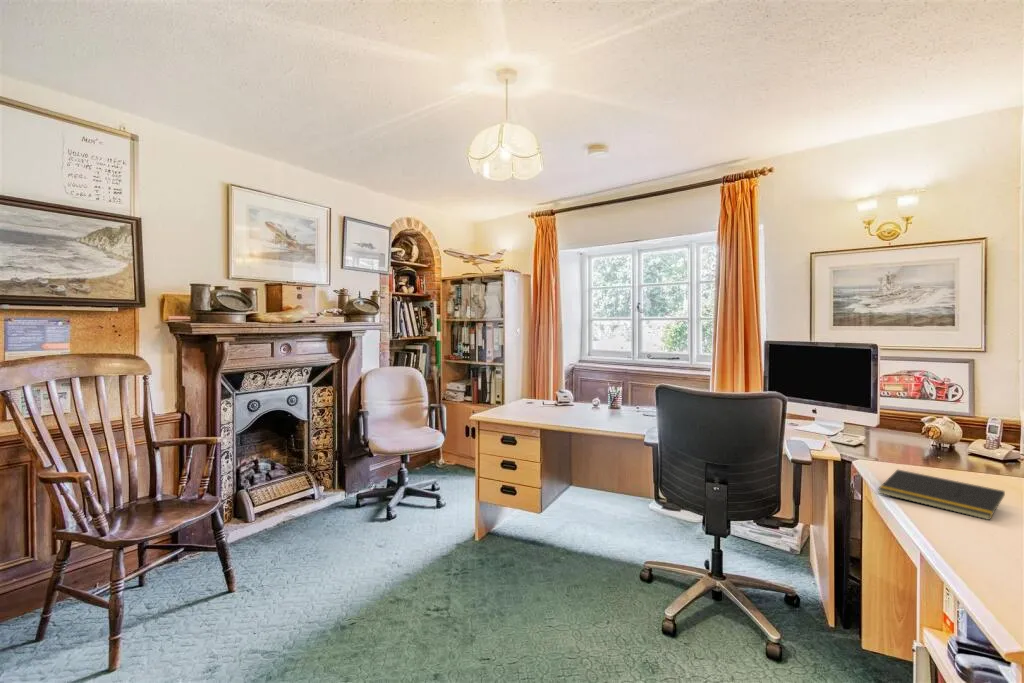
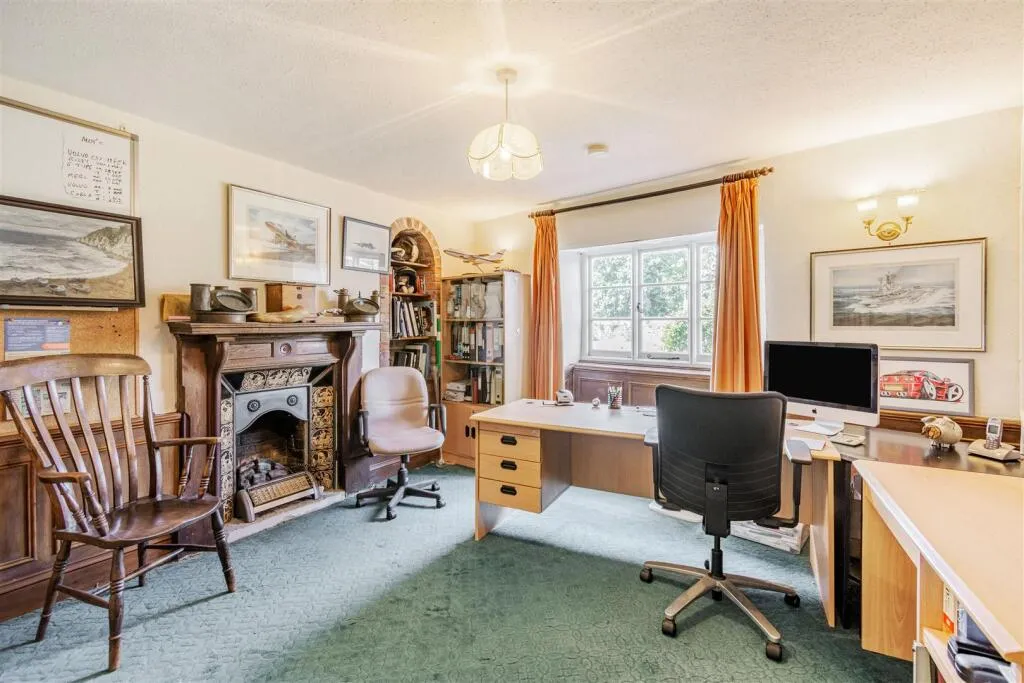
- notepad (938, 492)
